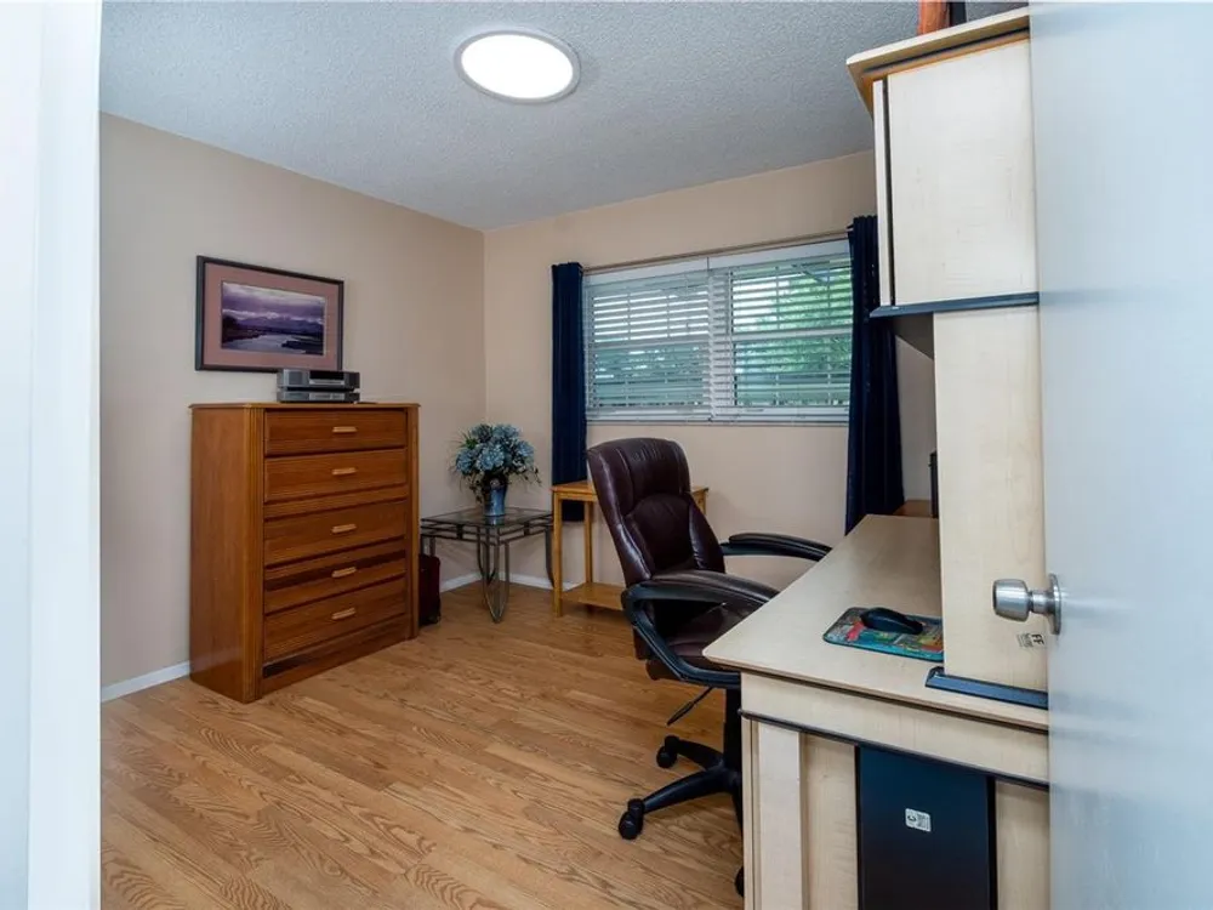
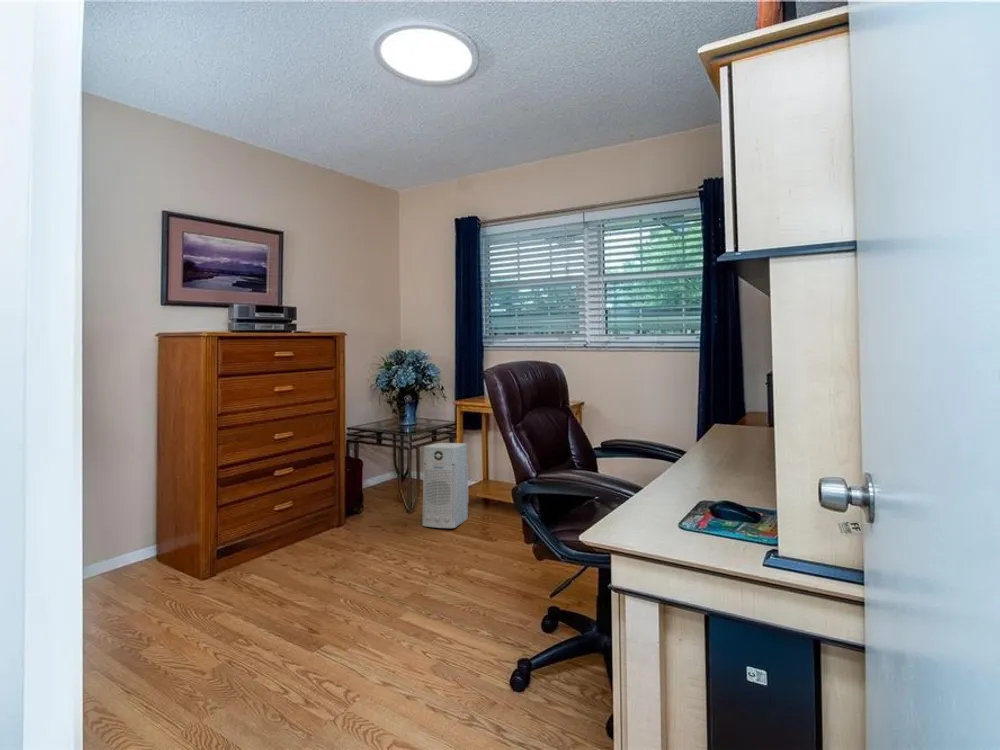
+ air purifier (446, 483)
